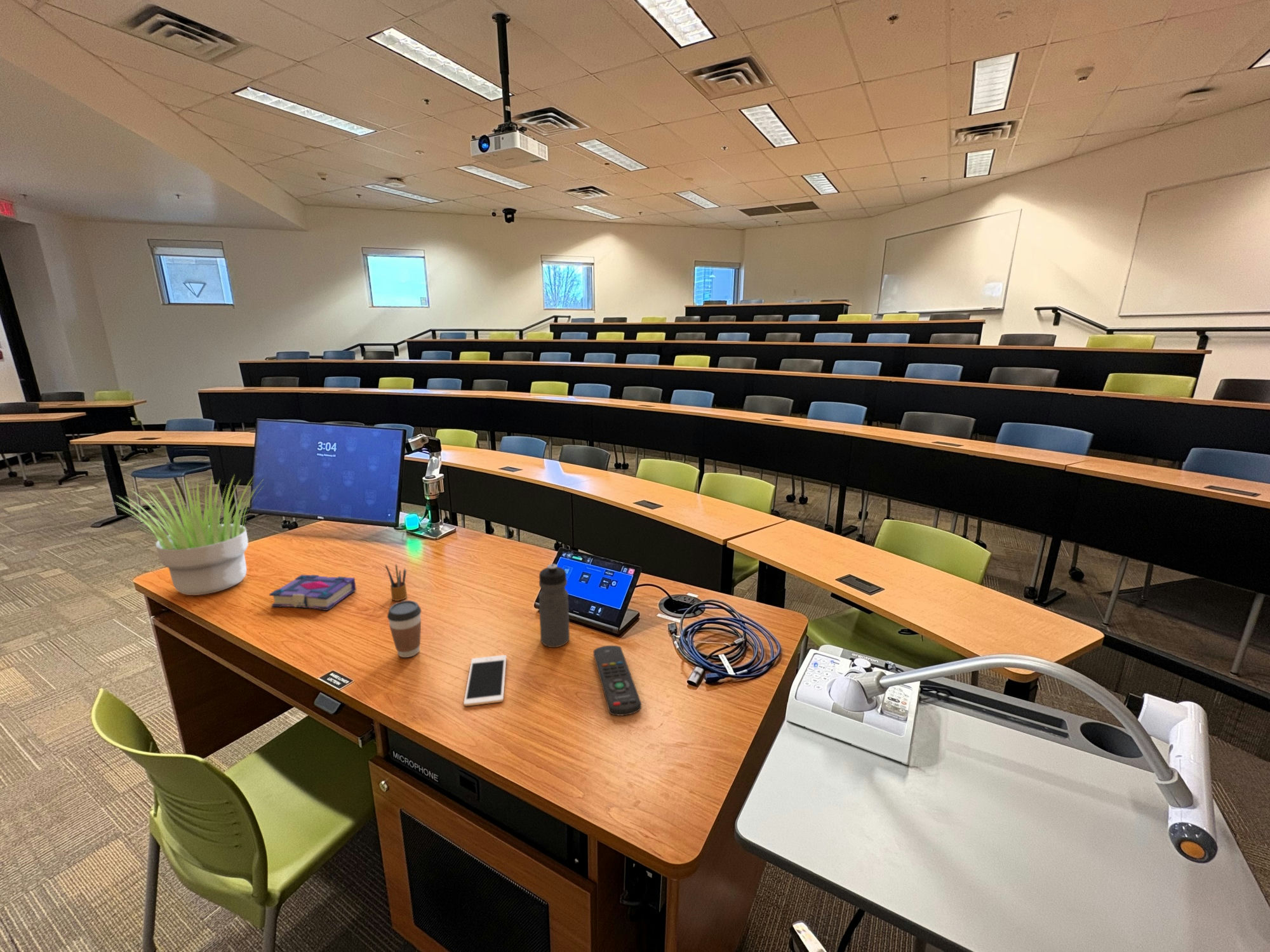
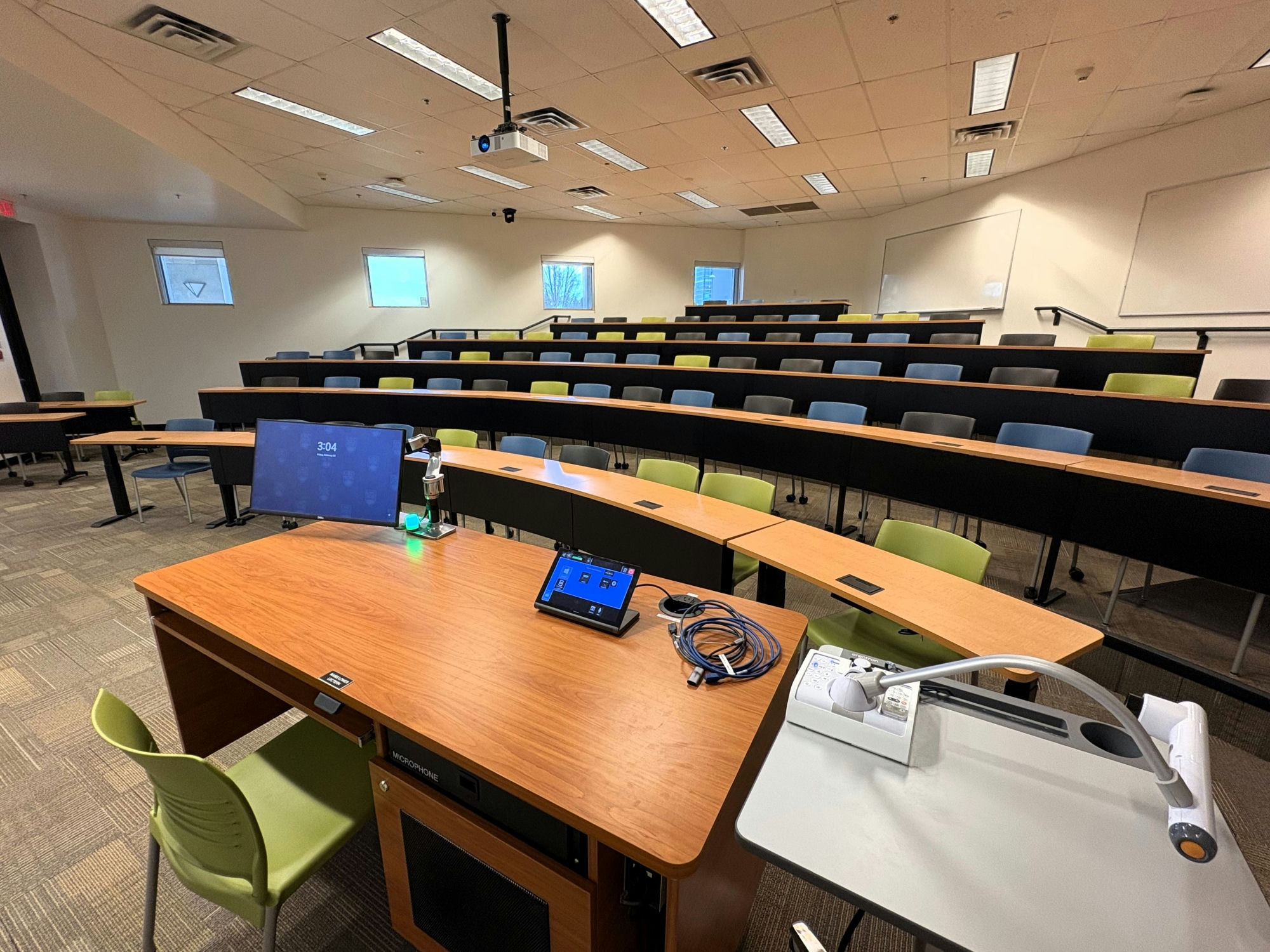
- cell phone (486, 678)
- water bottle (554, 603)
- book (314, 590)
- coffee cup (406, 630)
- pencil box (397, 581)
- remote control (615, 677)
- potted plant (203, 538)
